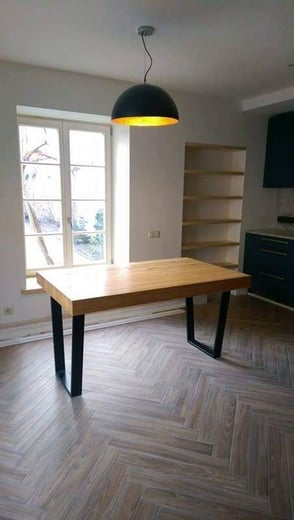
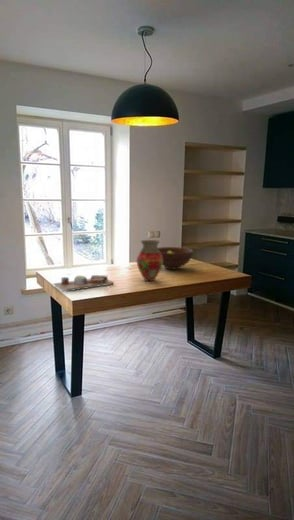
+ vase (149, 260)
+ cutting board (84, 280)
+ fruit bowl (172, 259)
